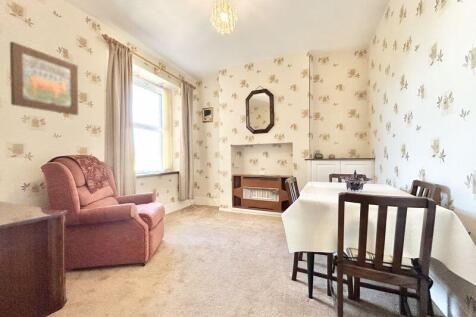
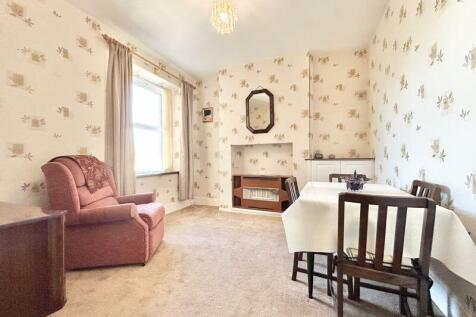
- wall art (48, 82)
